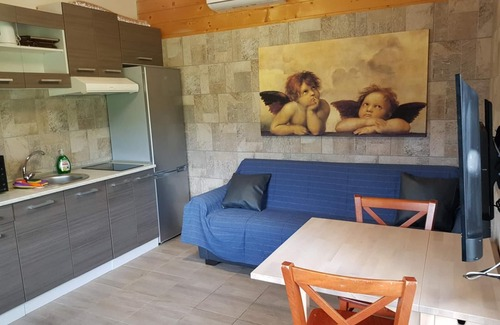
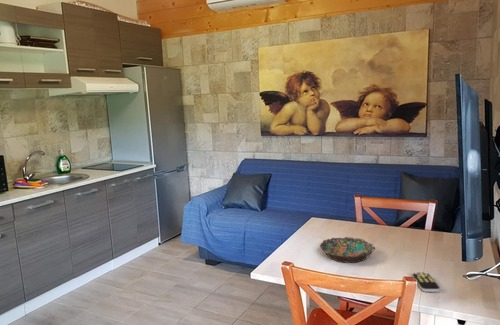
+ remote control (425, 281)
+ bowl (347, 249)
